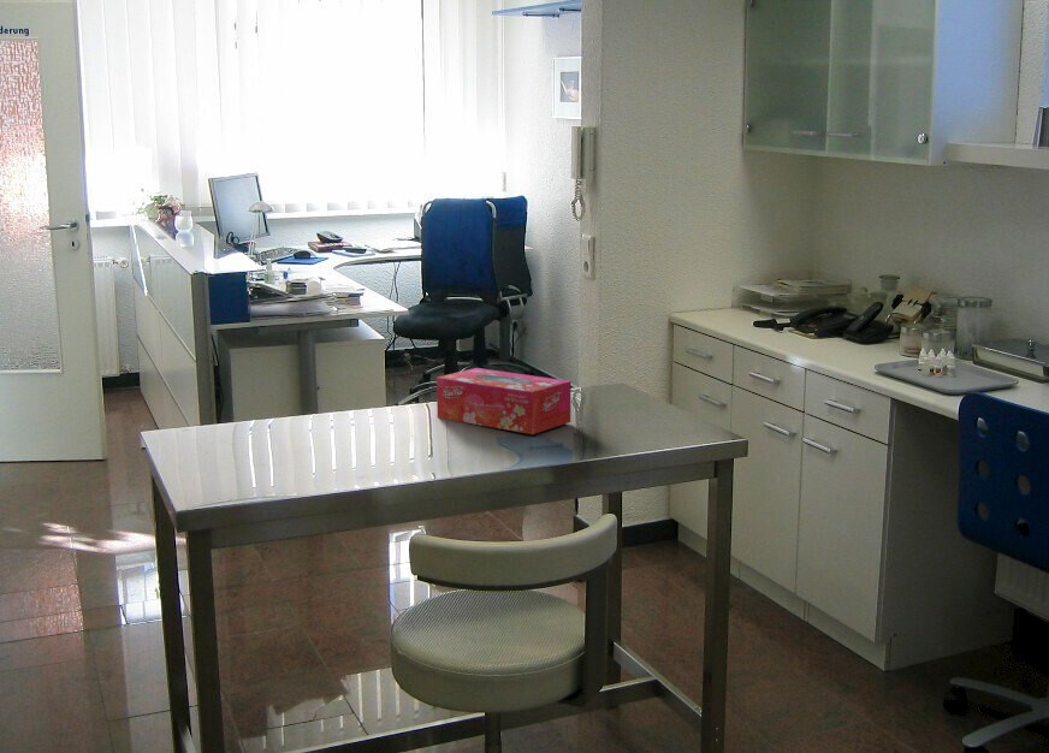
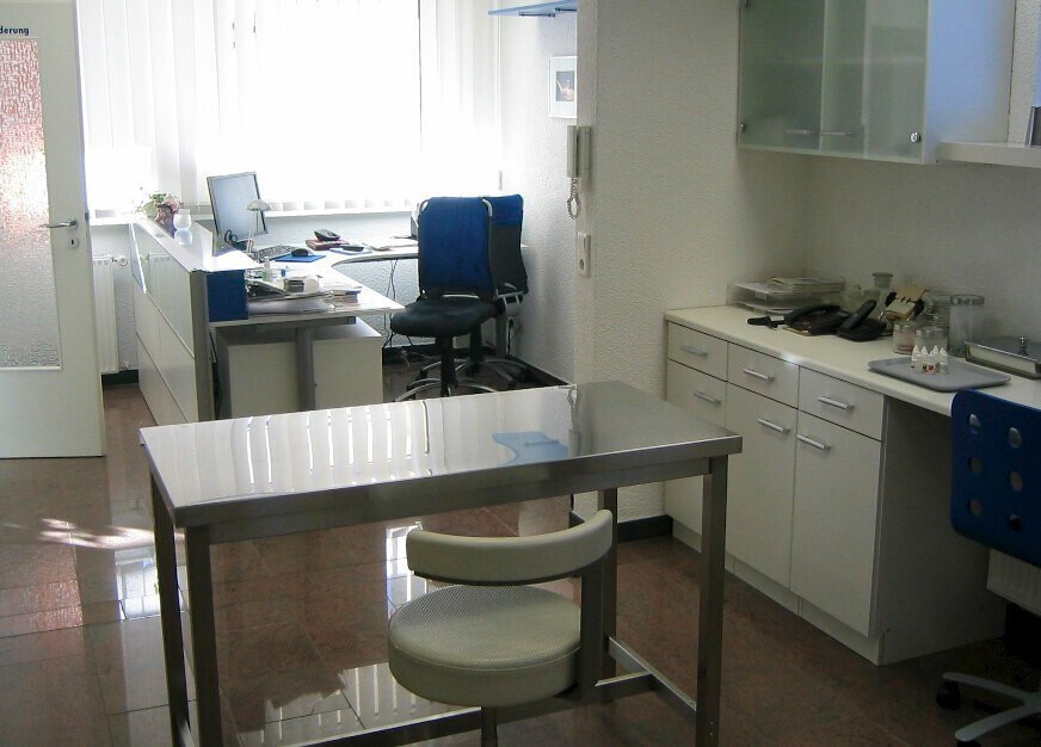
- tissue box (503, 399)
